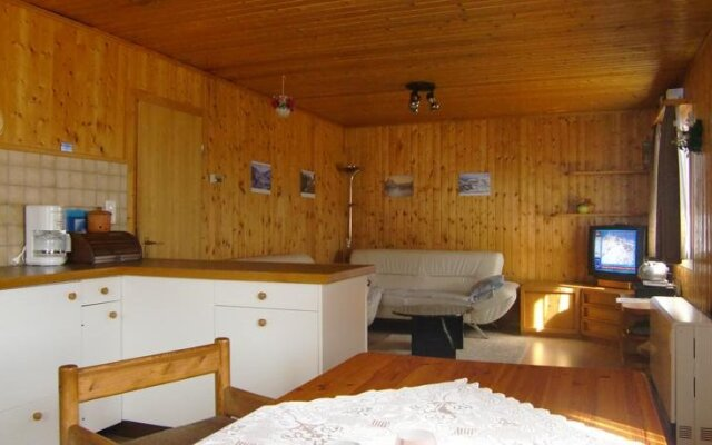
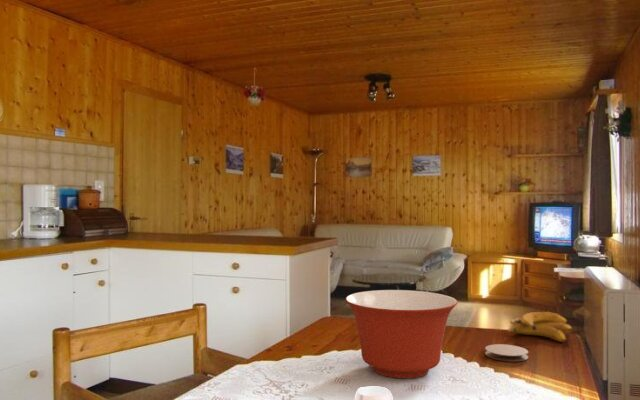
+ mixing bowl (400, 333)
+ banana (540, 326)
+ coaster (506, 352)
